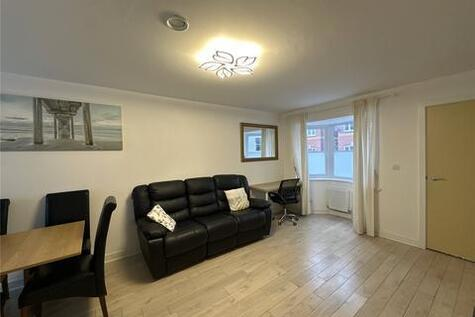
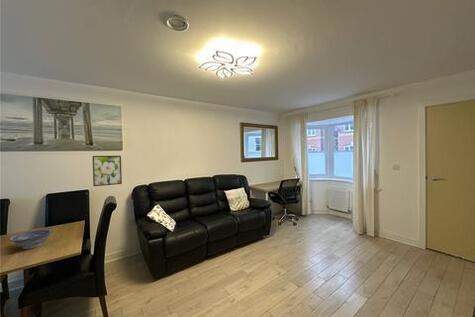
+ decorative bowl (32, 240)
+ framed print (107, 170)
